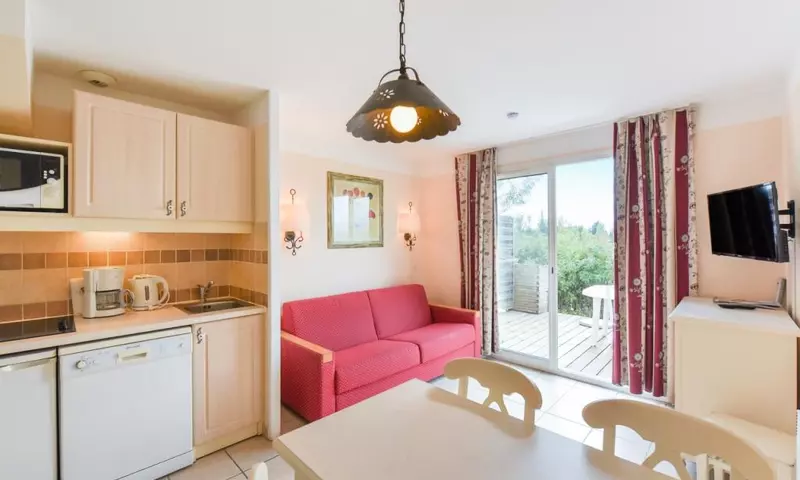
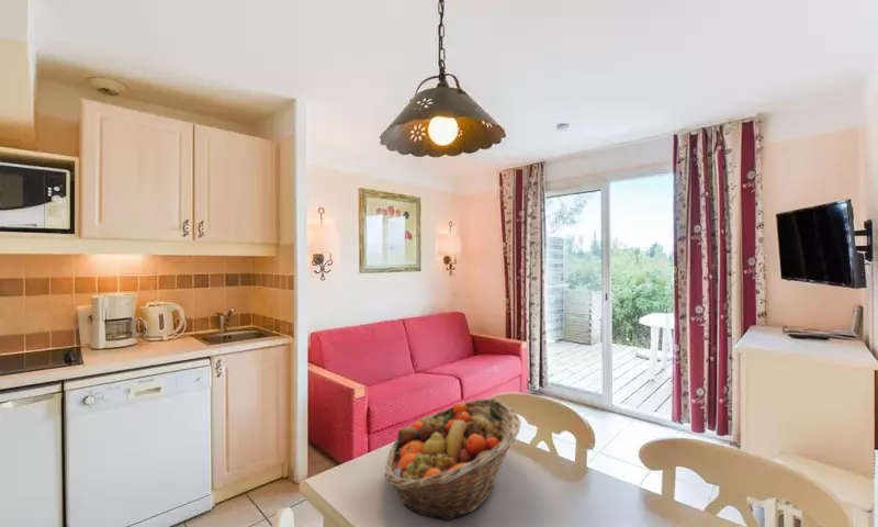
+ fruit basket (452, 448)
